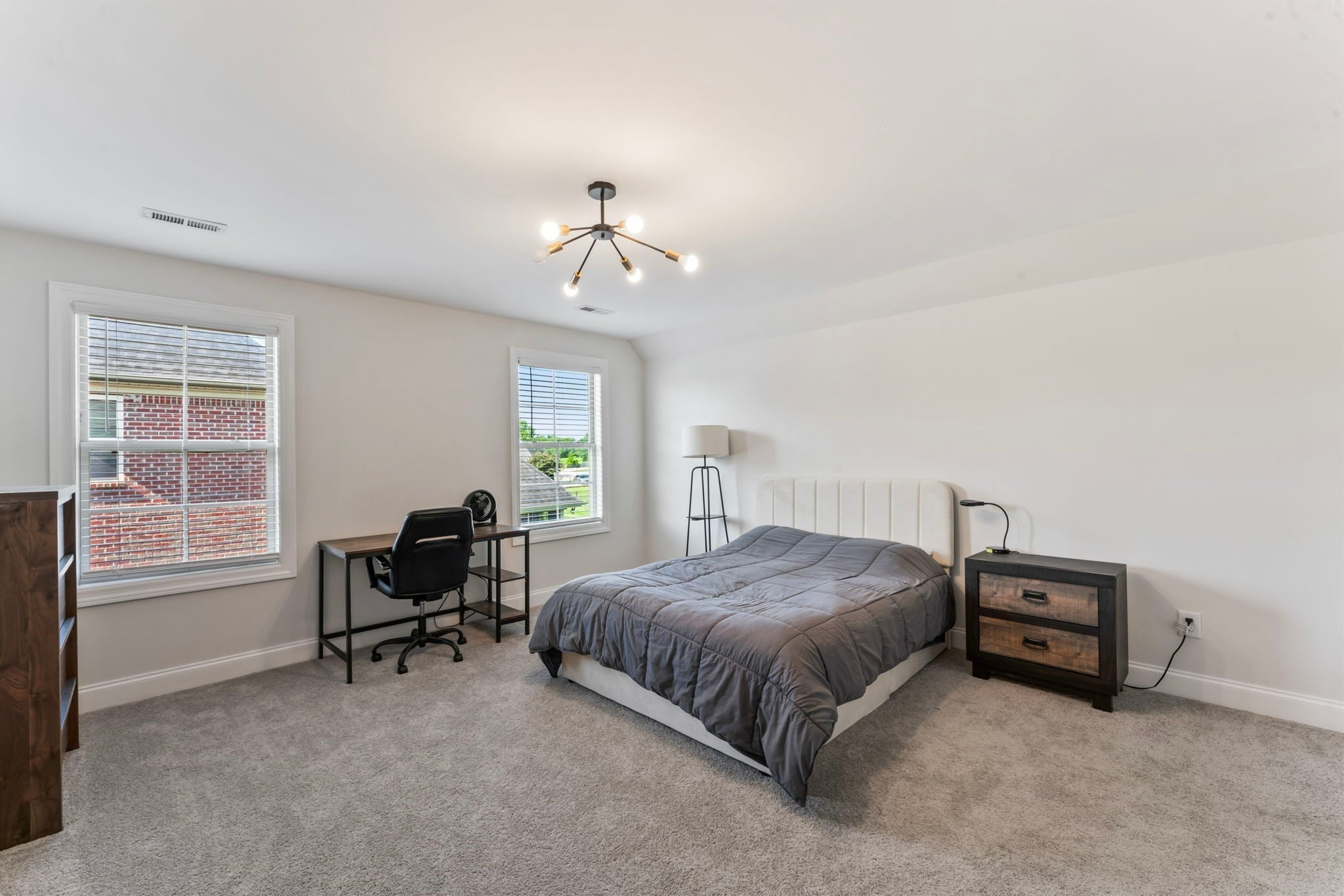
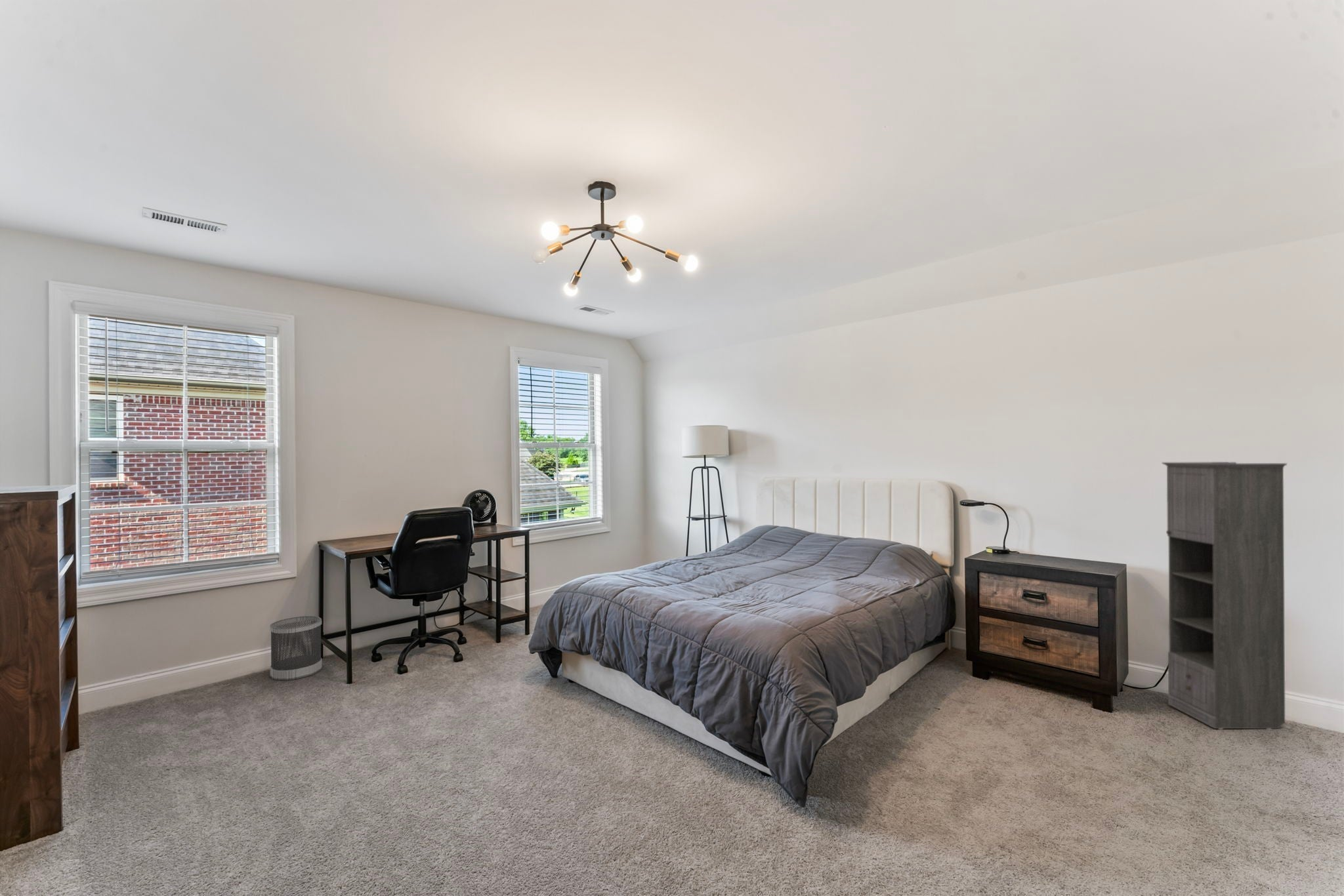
+ wastebasket (296, 647)
+ storage cabinet (1222, 589)
